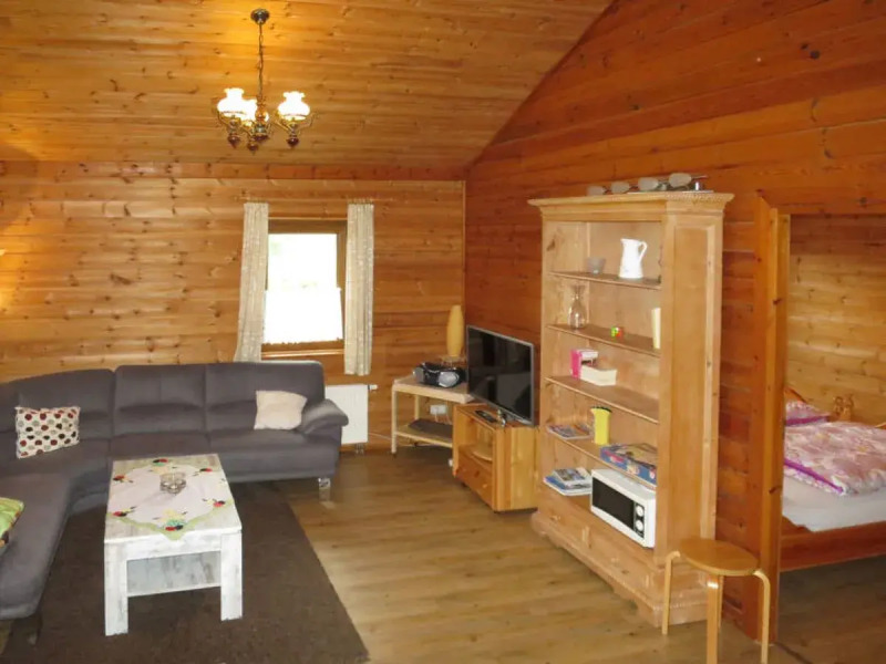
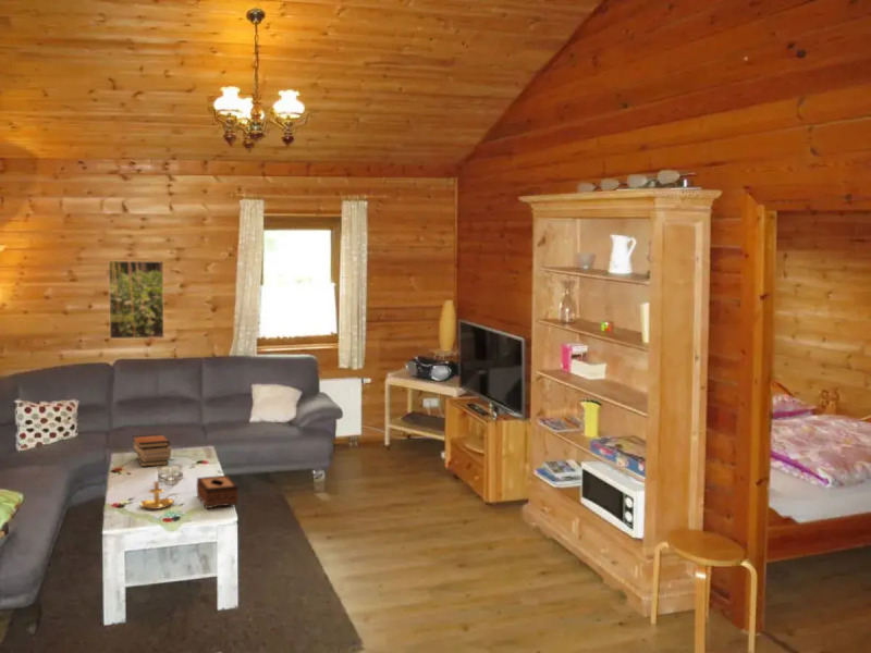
+ book stack (151, 449)
+ candle holder (159, 489)
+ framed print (136, 299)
+ tissue box (217, 491)
